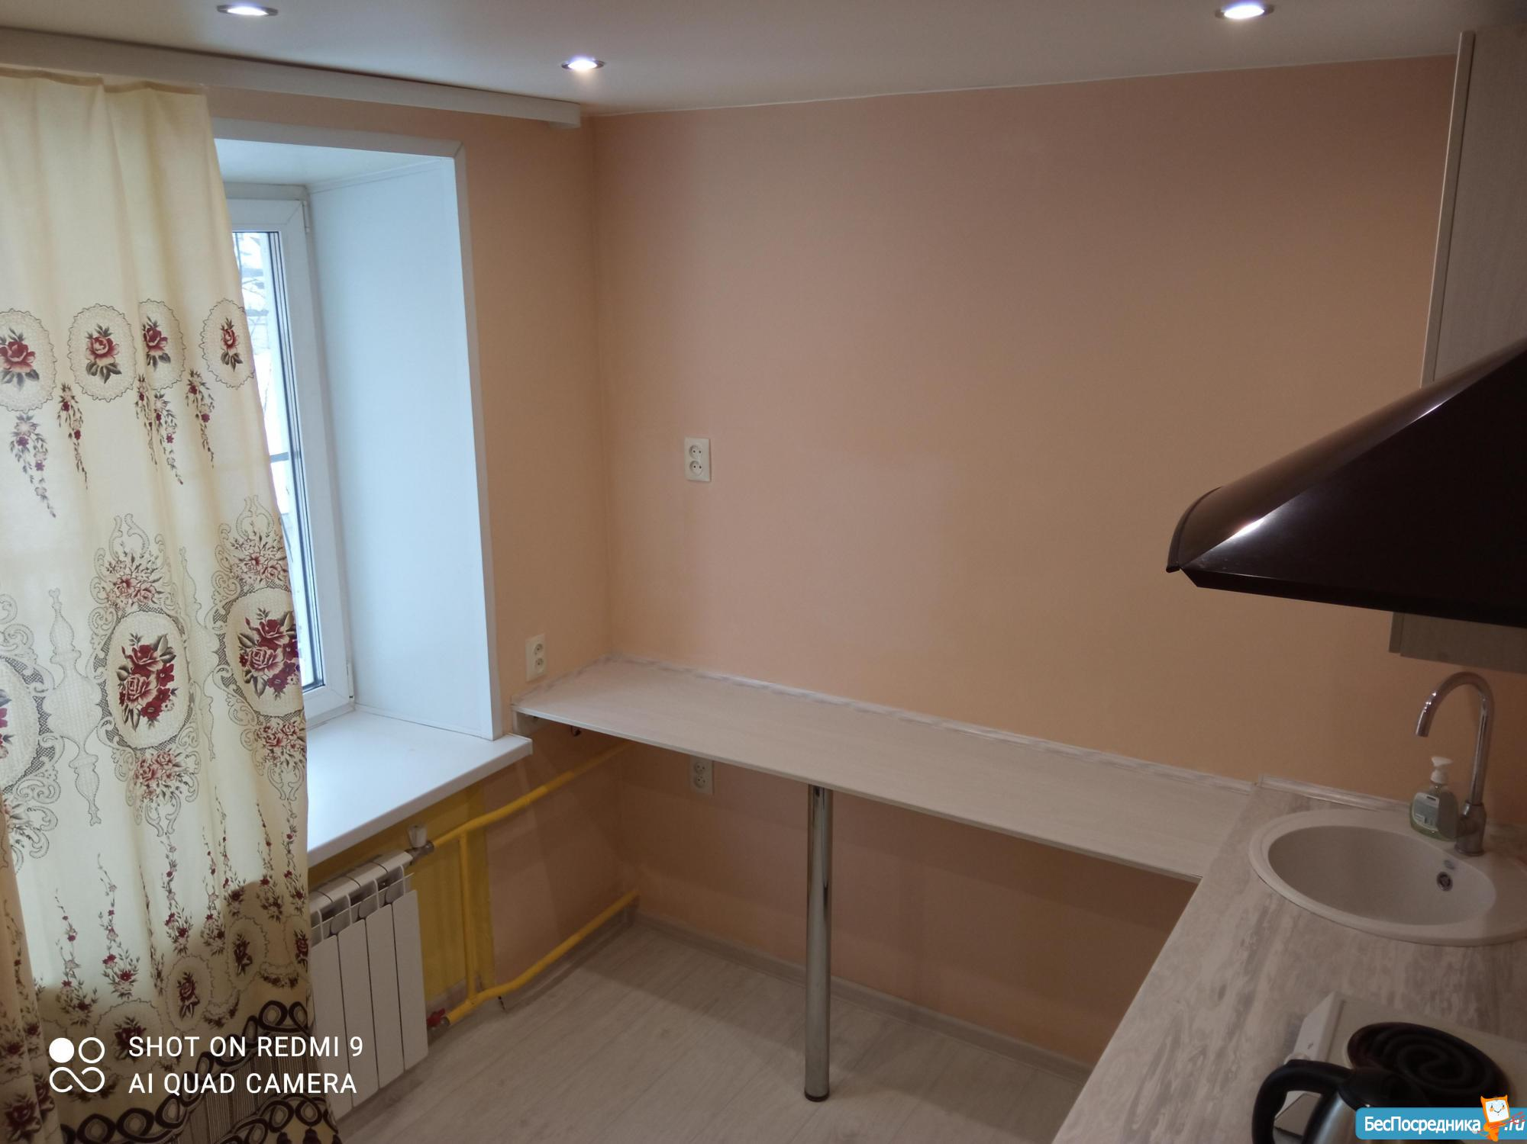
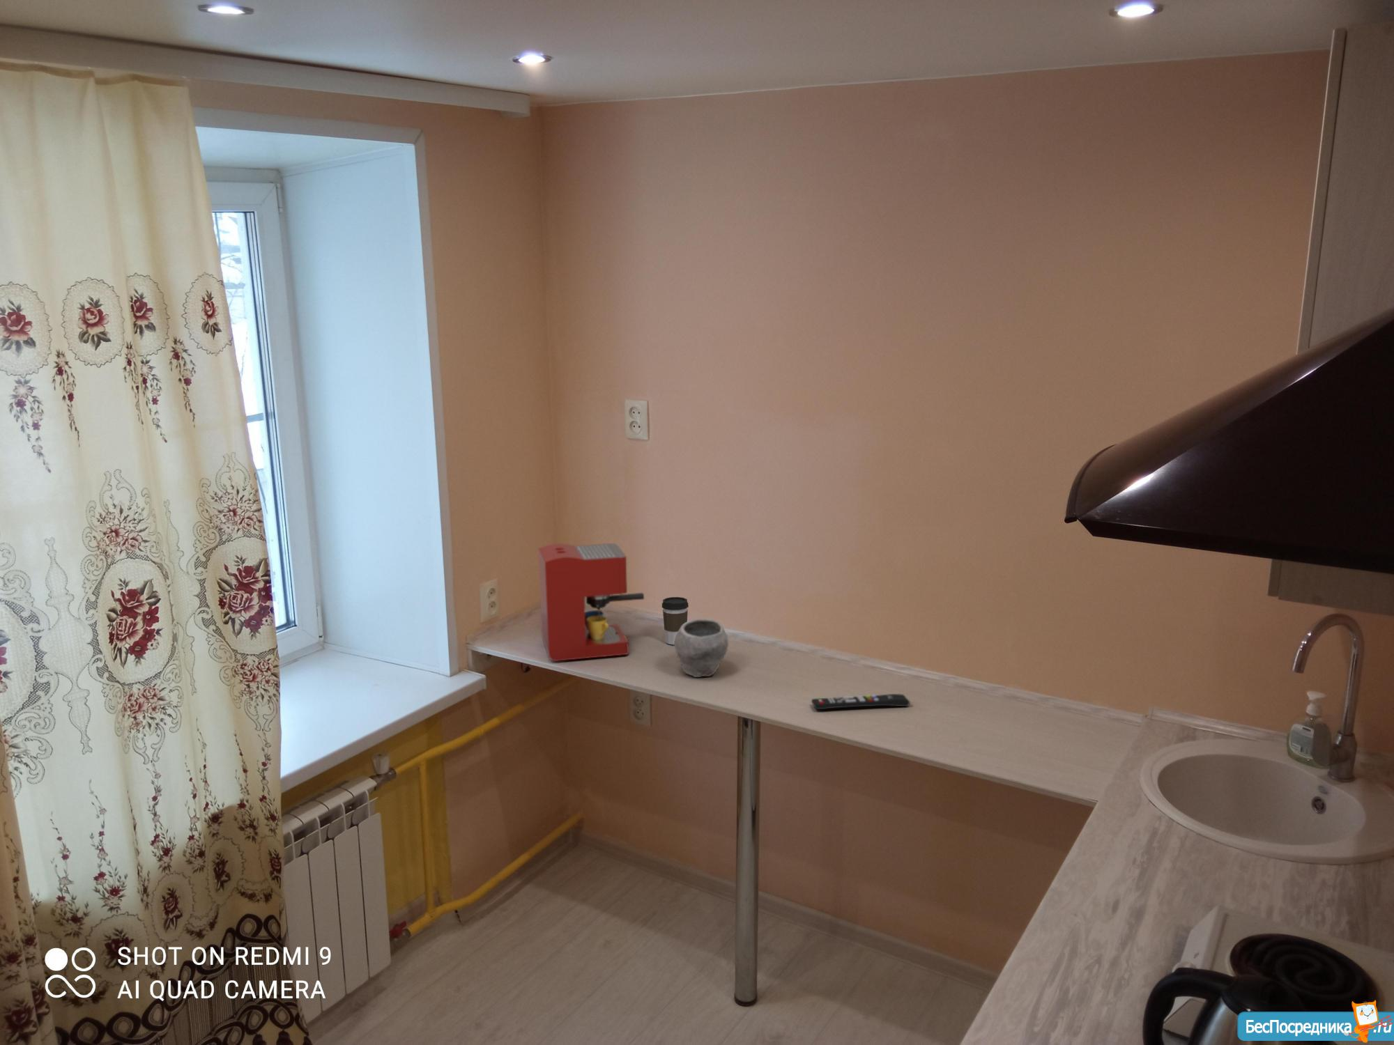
+ coffee cup (675, 620)
+ bowl (701, 648)
+ remote control (861, 701)
+ coffee maker (582, 598)
